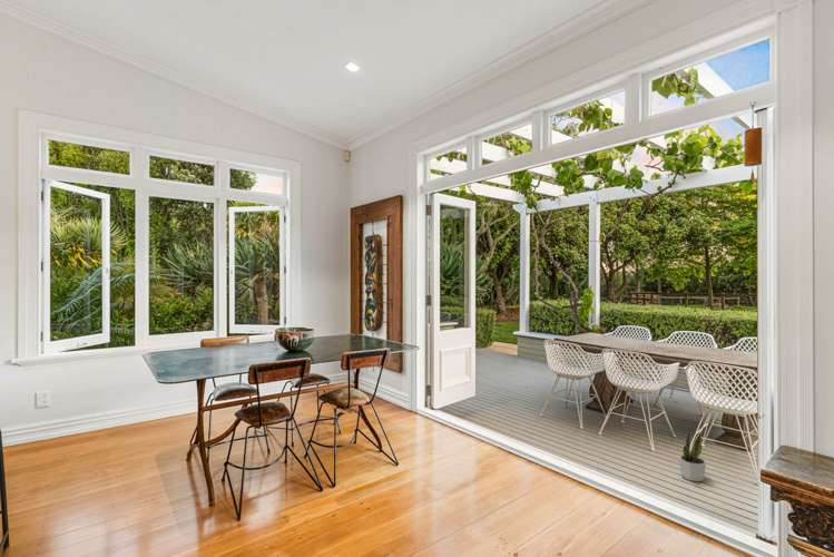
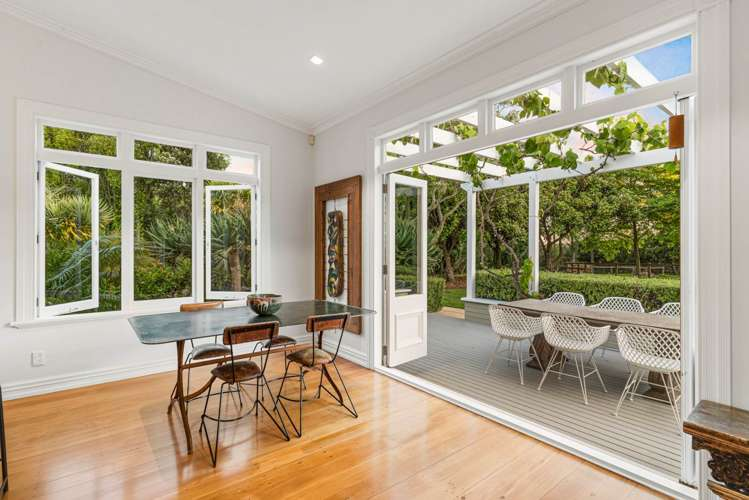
- potted plant (691, 452)
